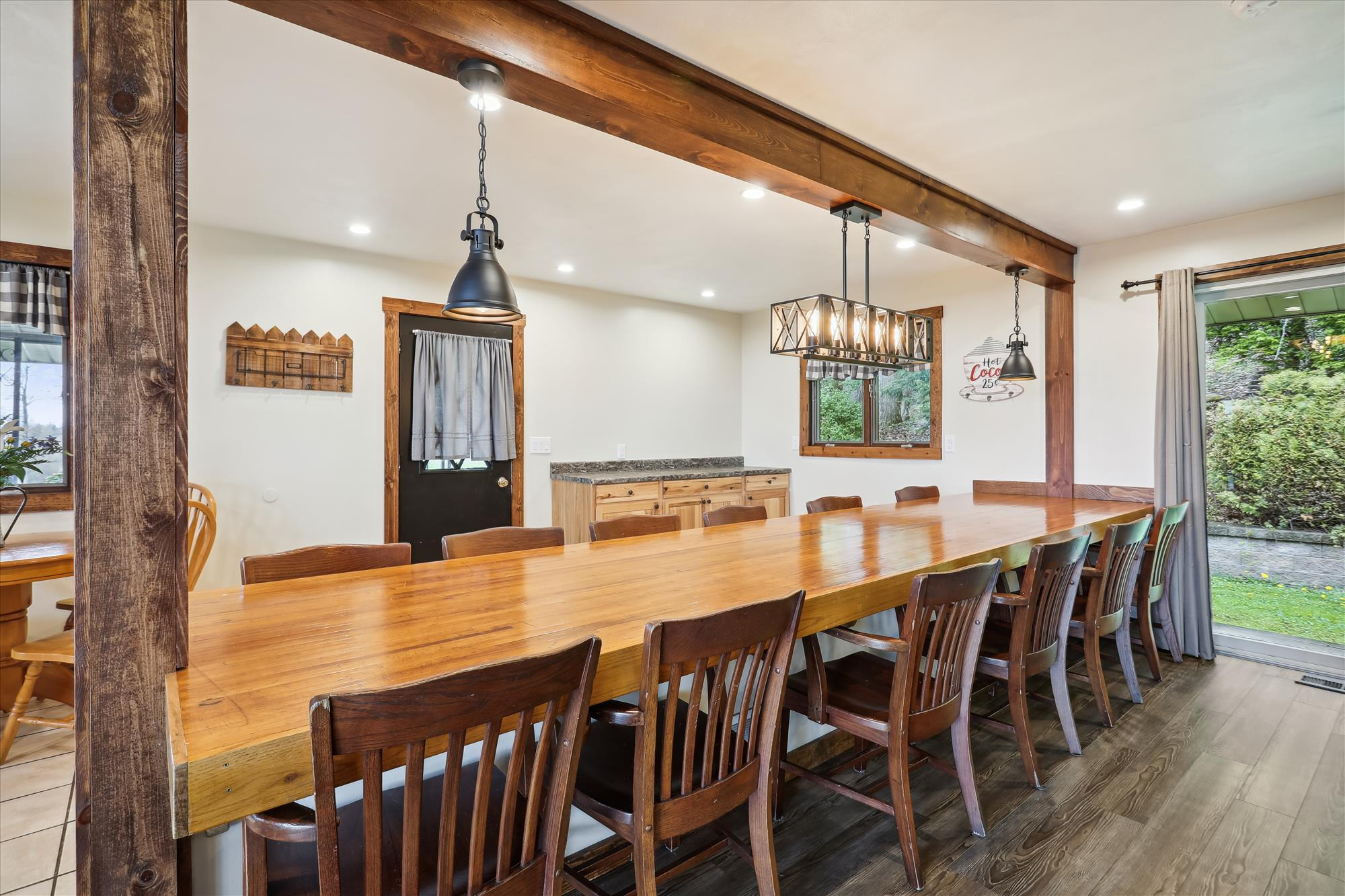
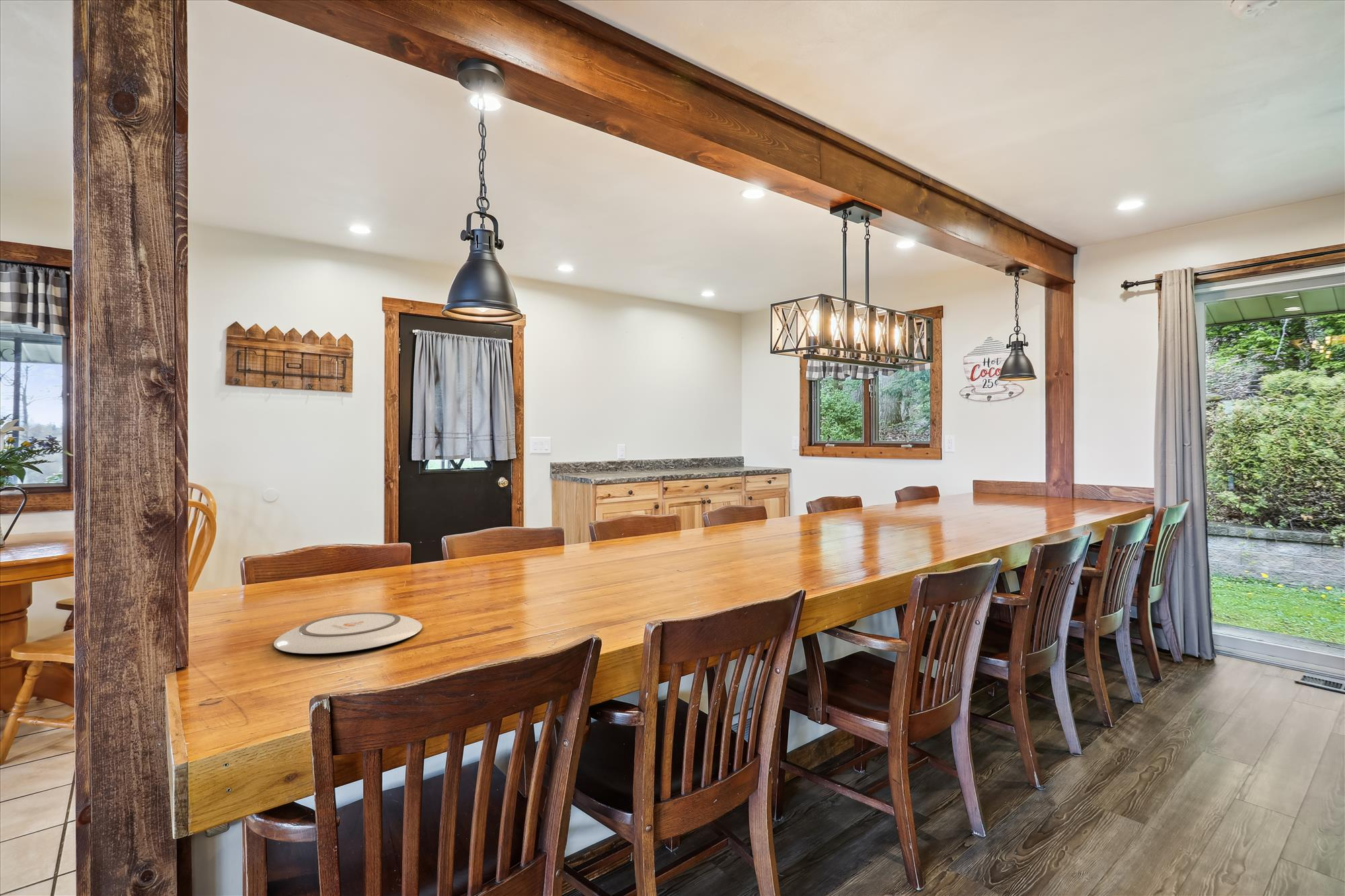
+ plate (351, 628)
